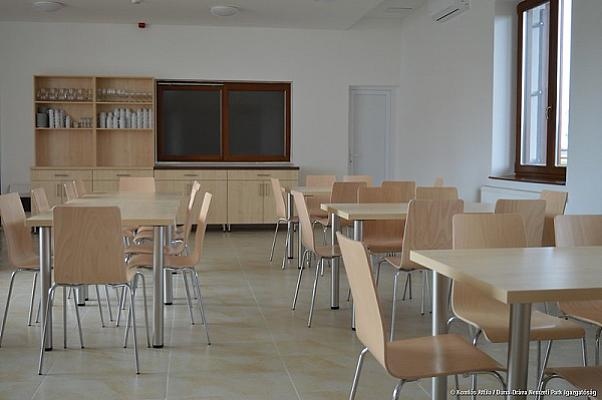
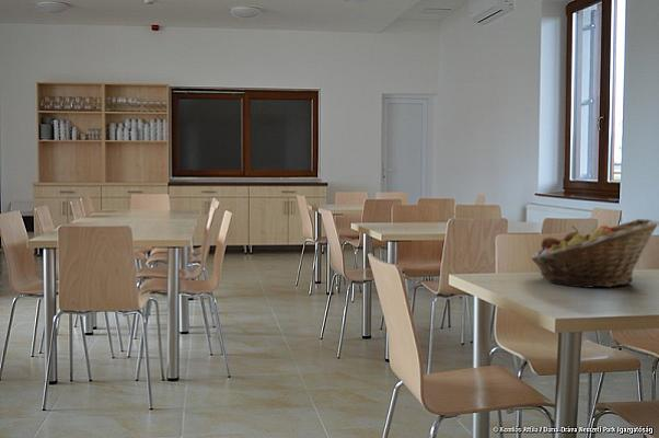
+ fruit basket (593, 250)
